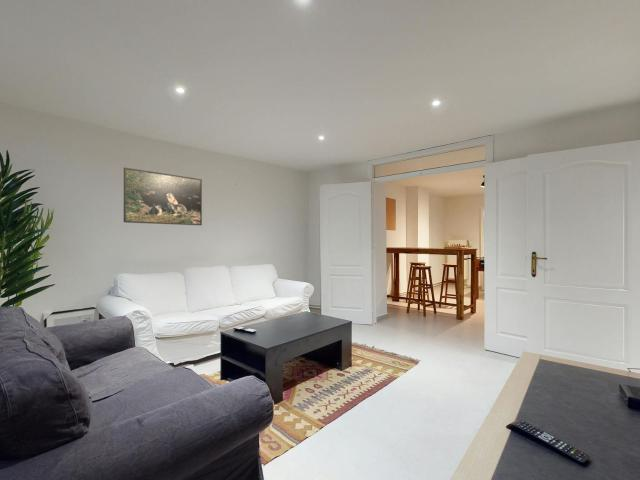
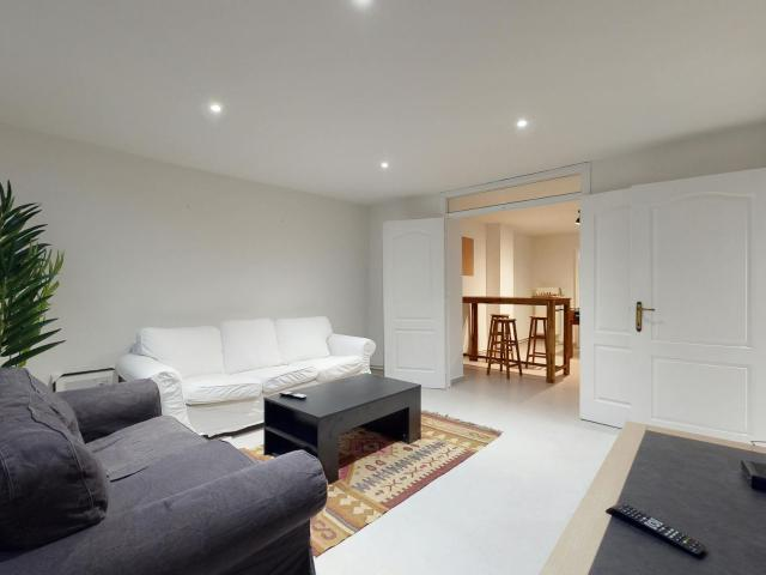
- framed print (166, 199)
